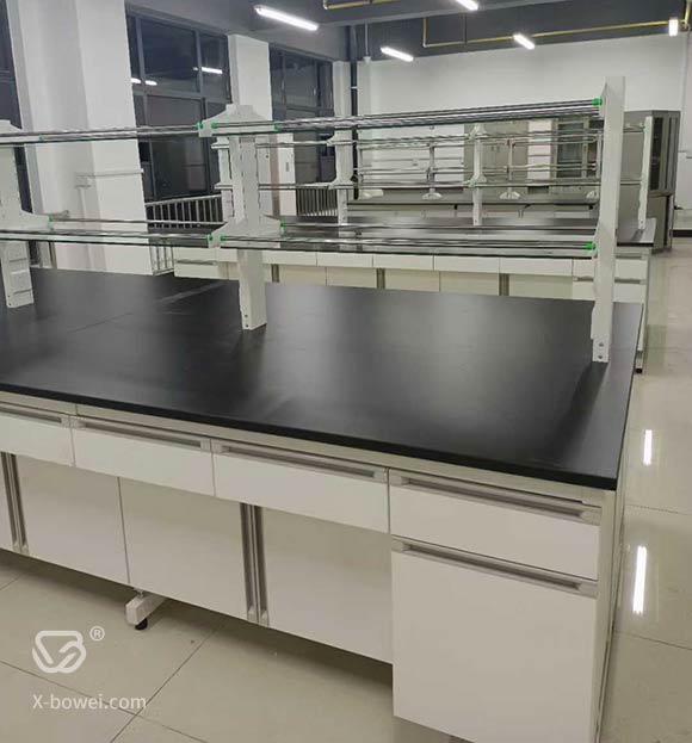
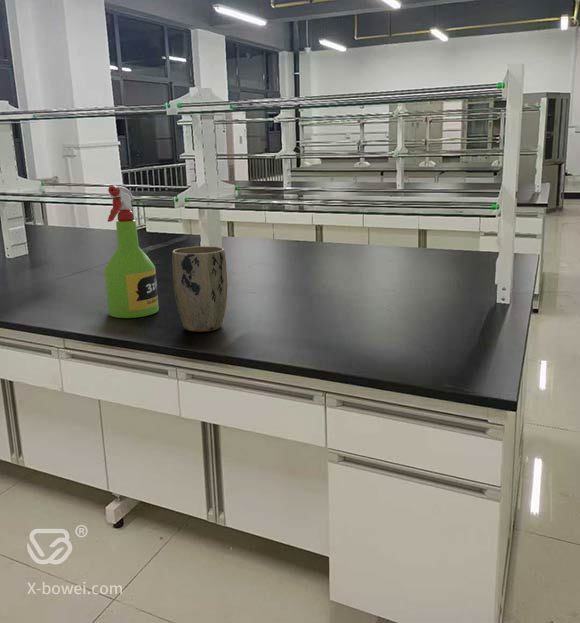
+ plant pot (200, 288)
+ spray bottle (125, 251)
